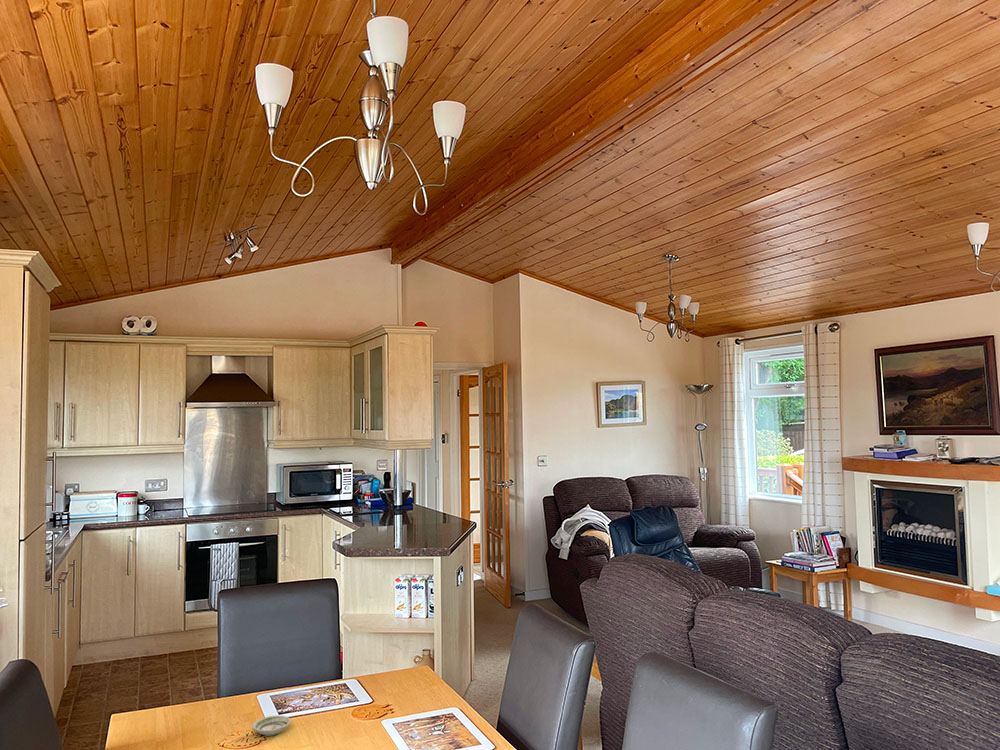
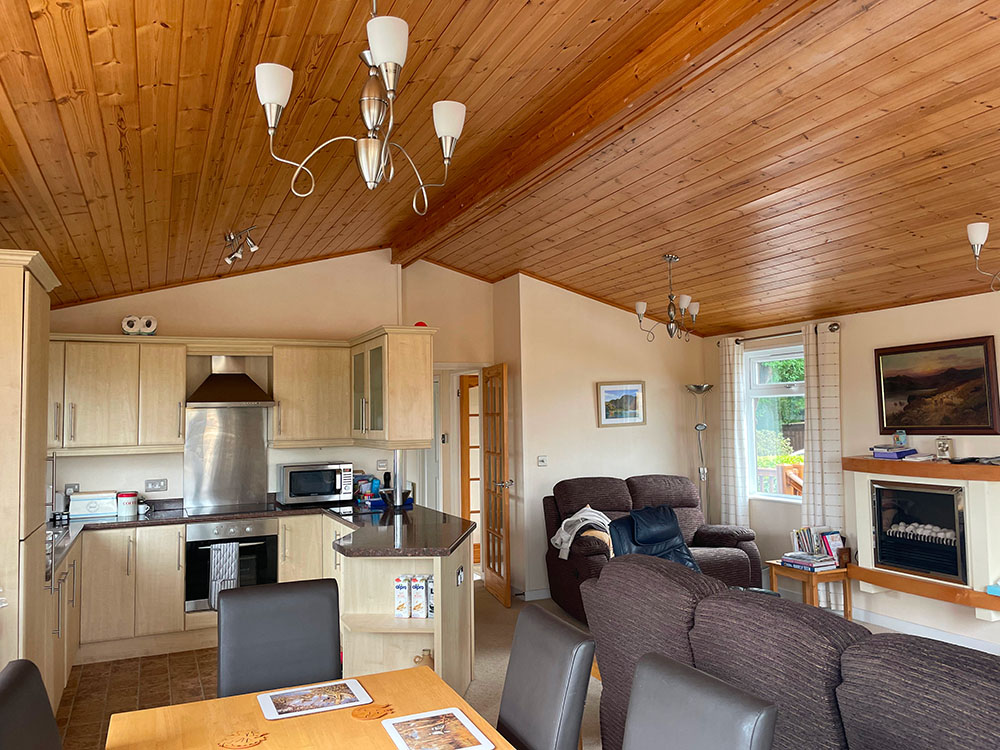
- saucer (271, 727)
